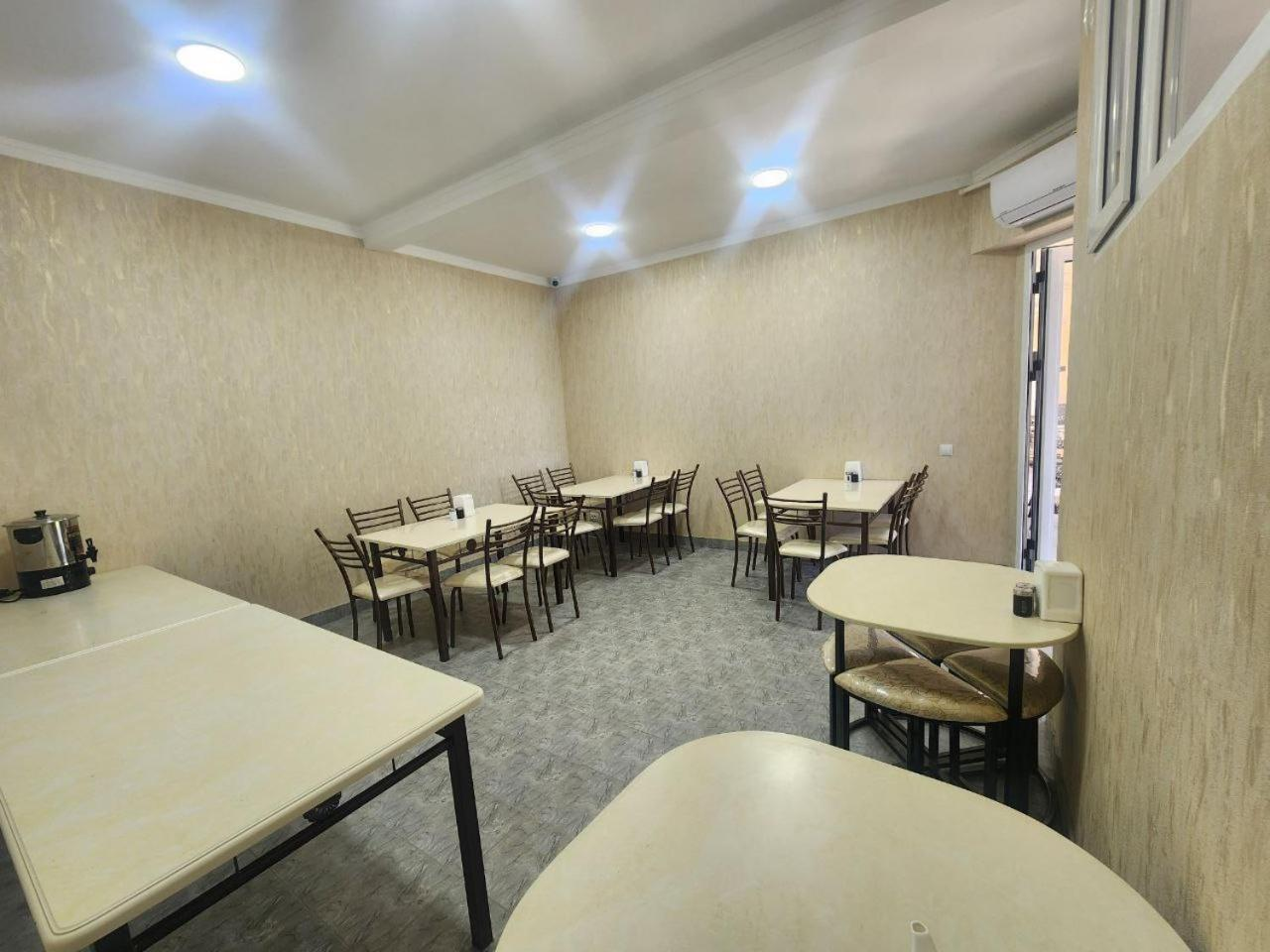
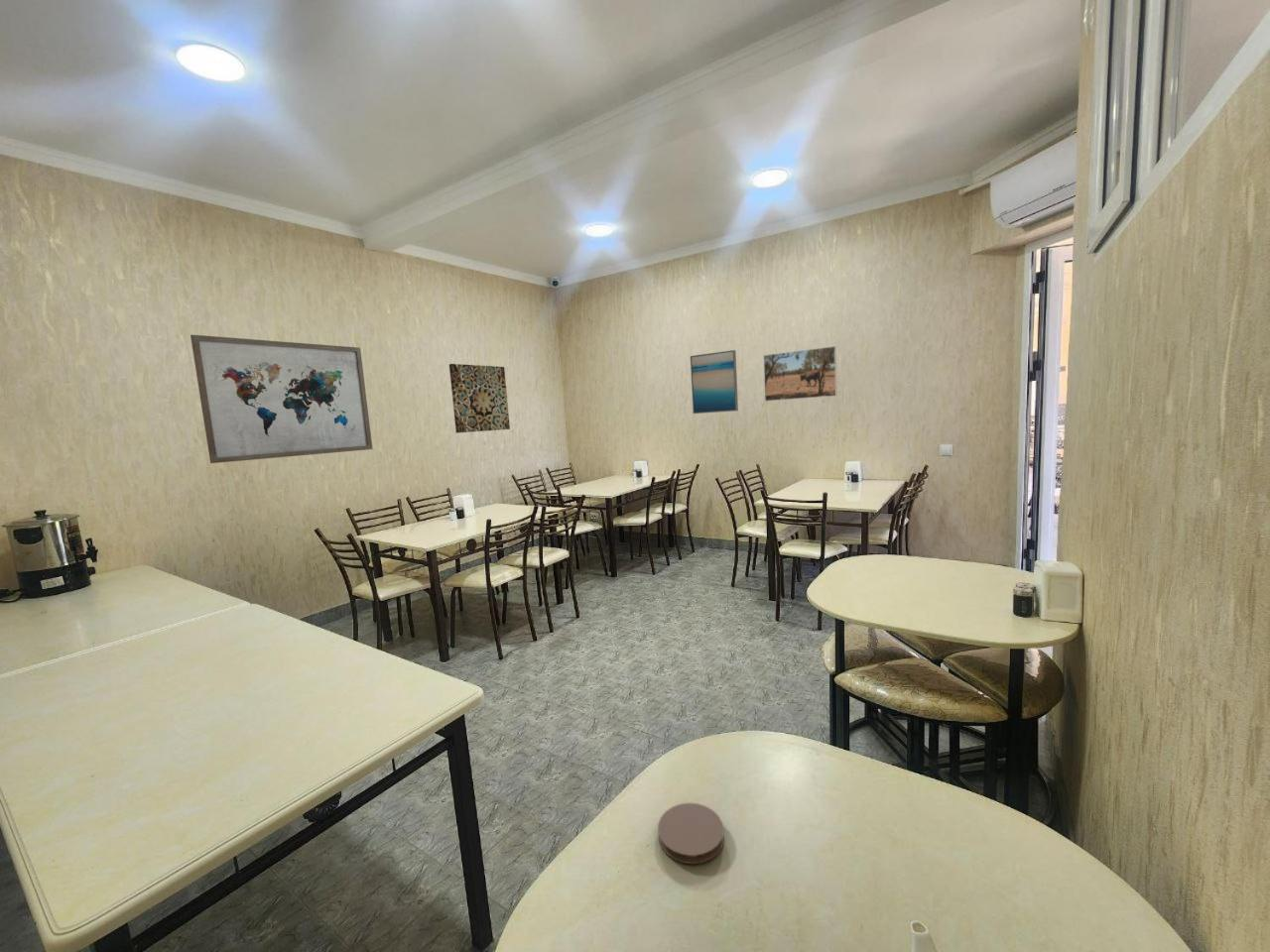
+ coaster (691, 831)
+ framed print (799, 375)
+ wall art (480, 398)
+ wall art (293, 399)
+ wall art (713, 383)
